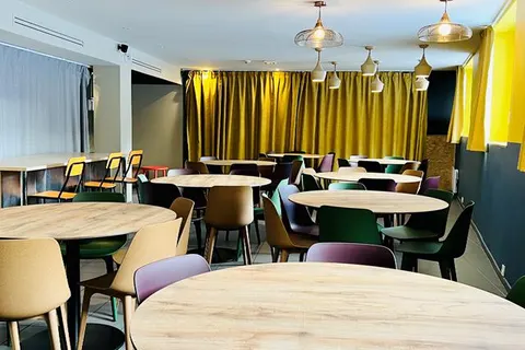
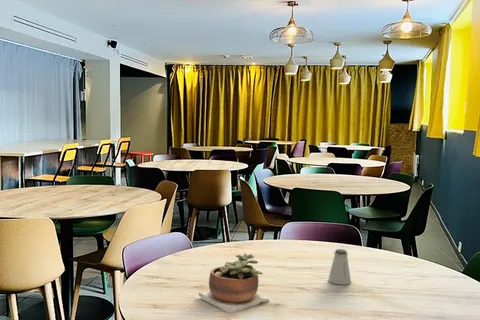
+ succulent plant (234, 276)
+ saltshaker (340, 265)
